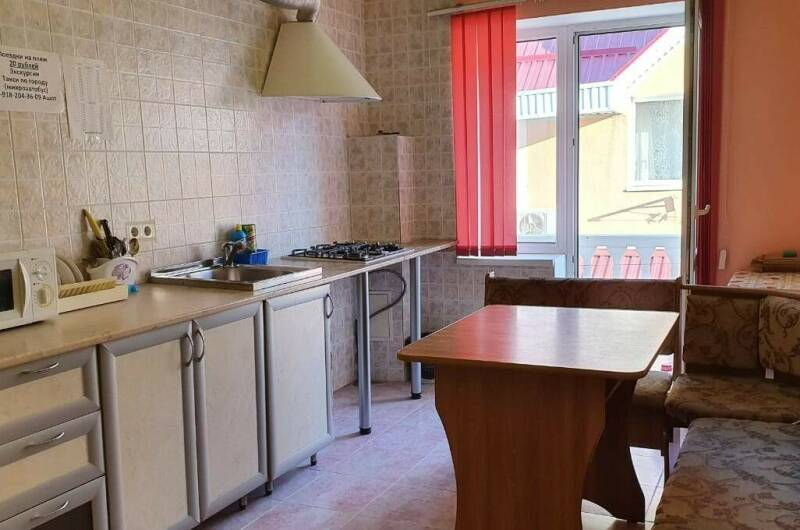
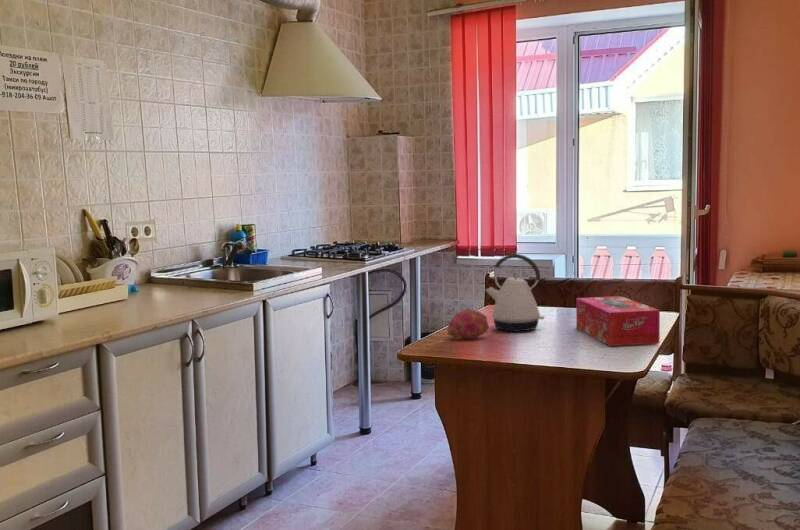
+ fruit (468, 323)
+ tissue box (615, 319)
+ kettle (513, 291)
